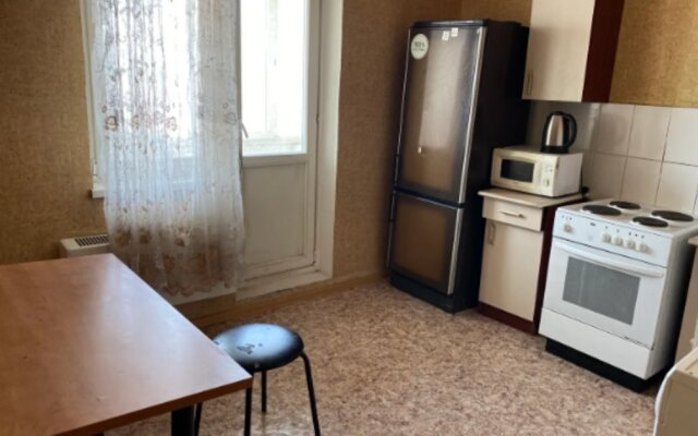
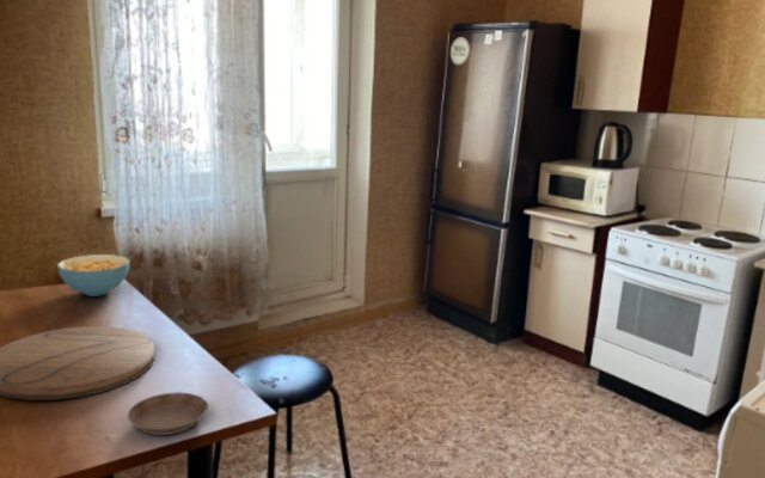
+ saucer (169, 415)
+ cereal bowl (94, 277)
+ cutting board (73, 358)
